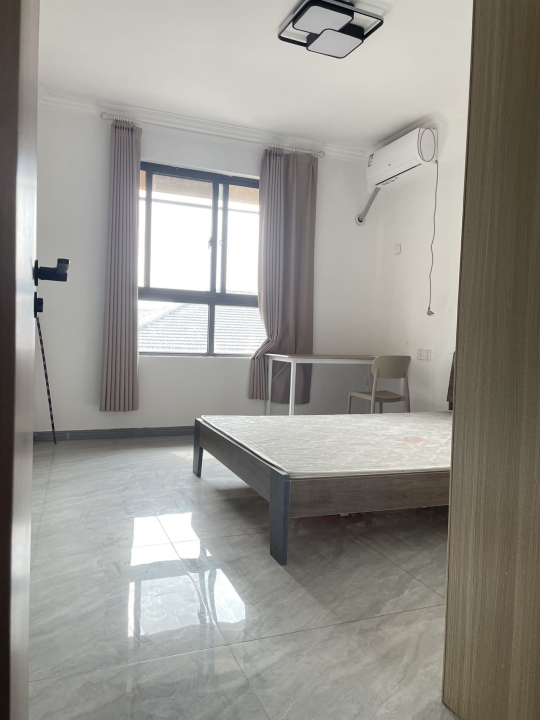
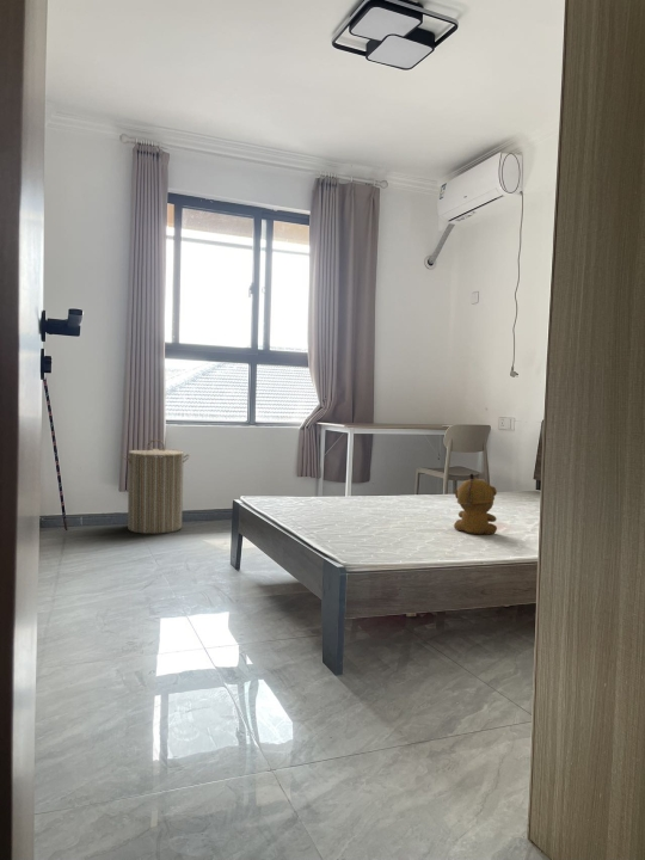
+ laundry hamper (155, 484)
+ stuffed bear (474, 502)
